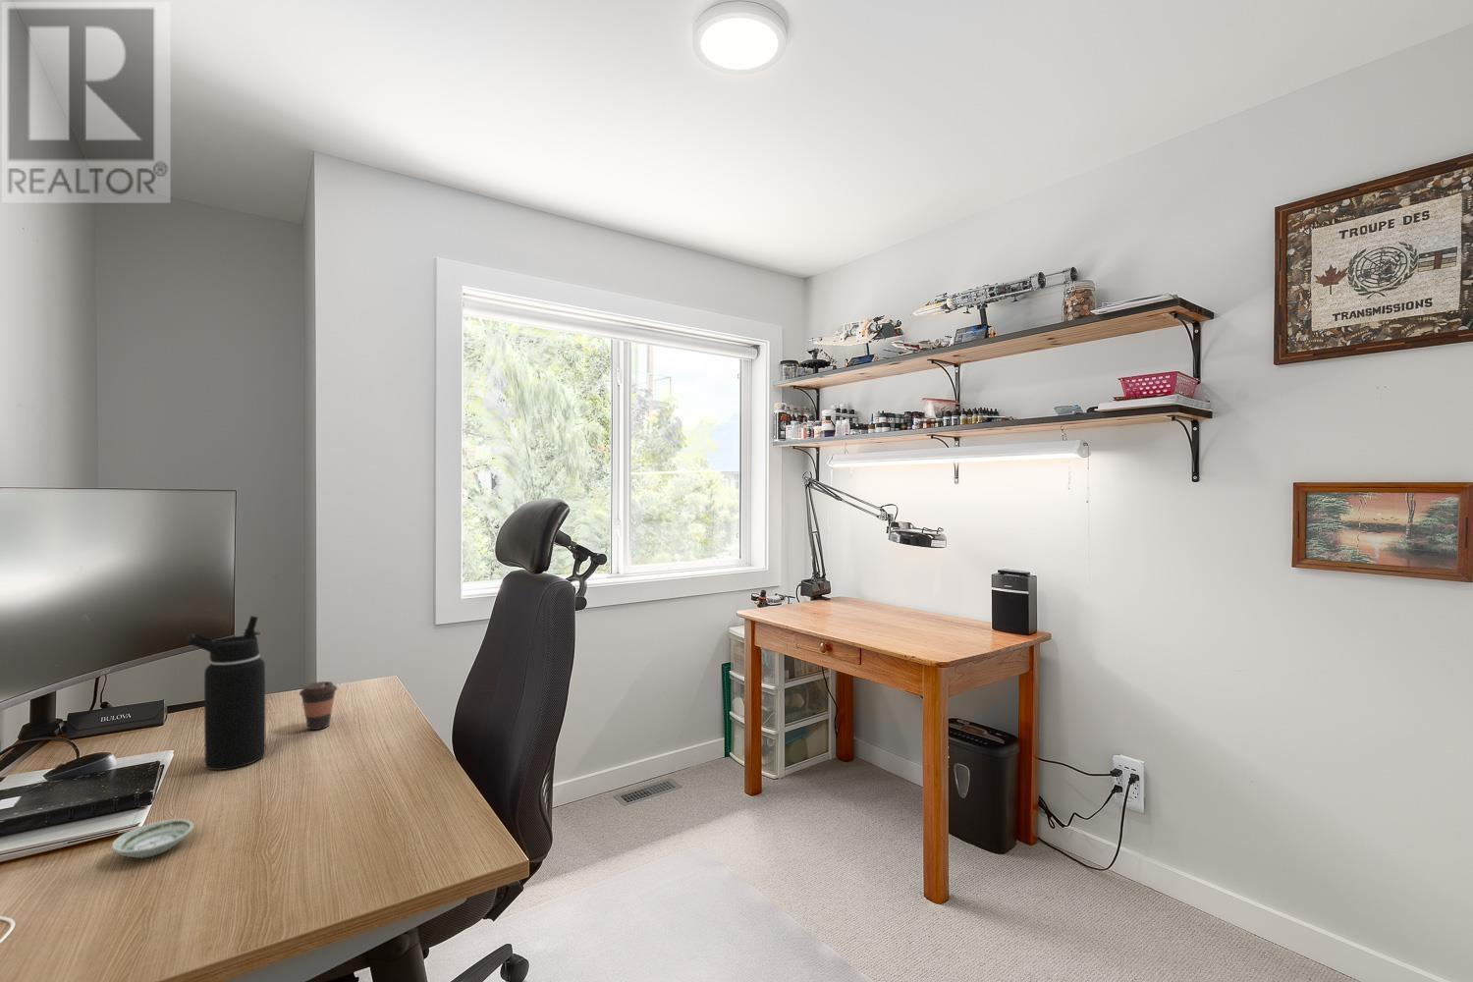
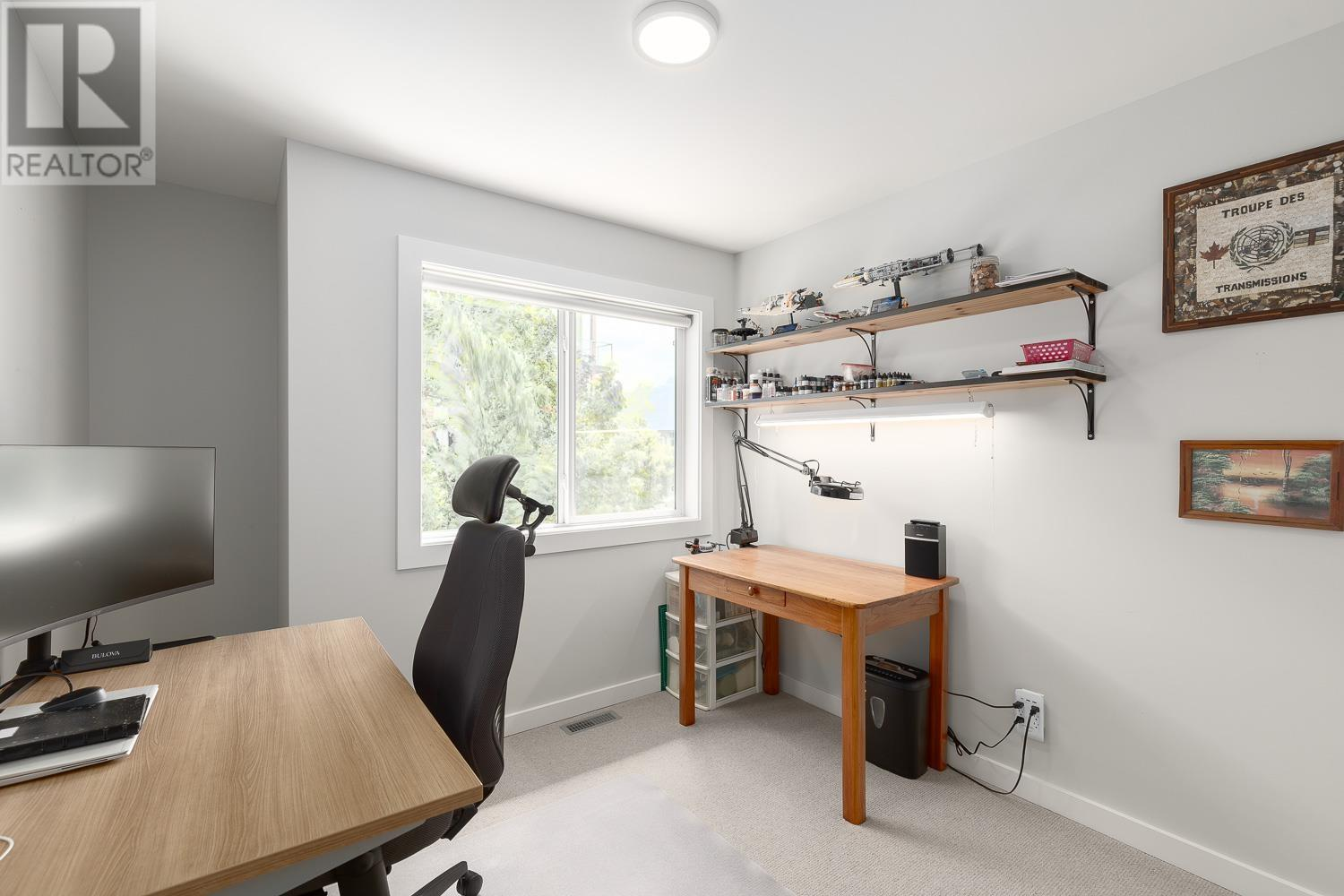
- saucer (153, 842)
- coffee cup (318, 705)
- water bottle (227, 690)
